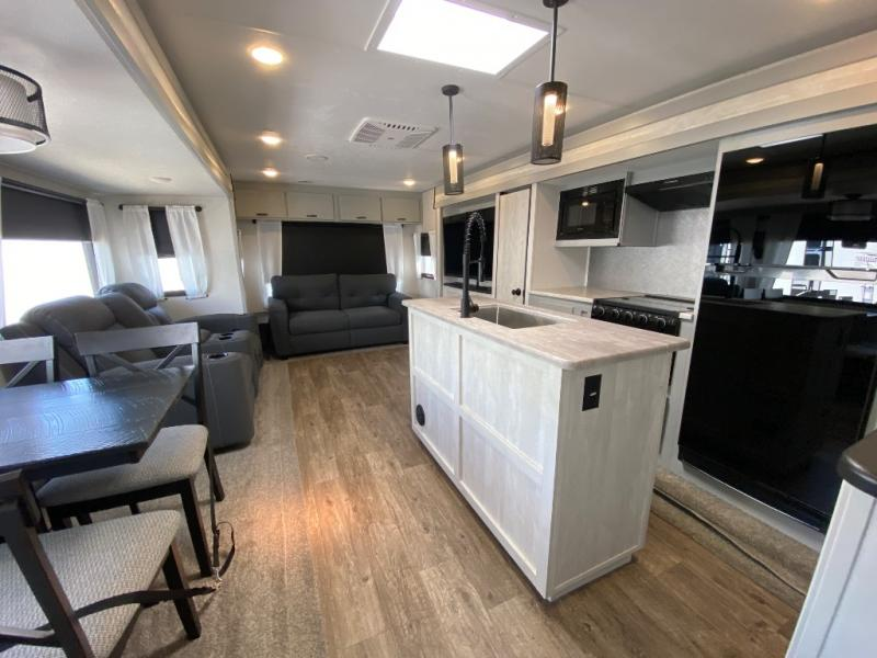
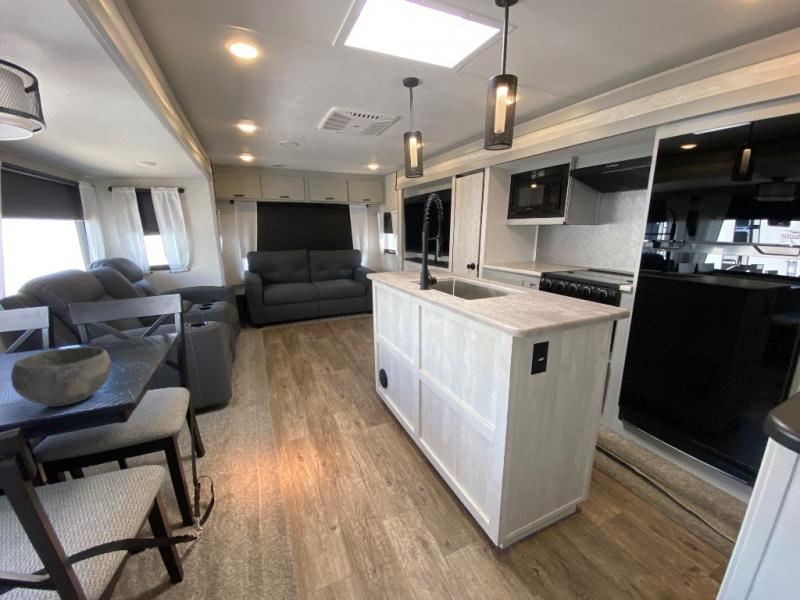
+ bowl (66, 376)
